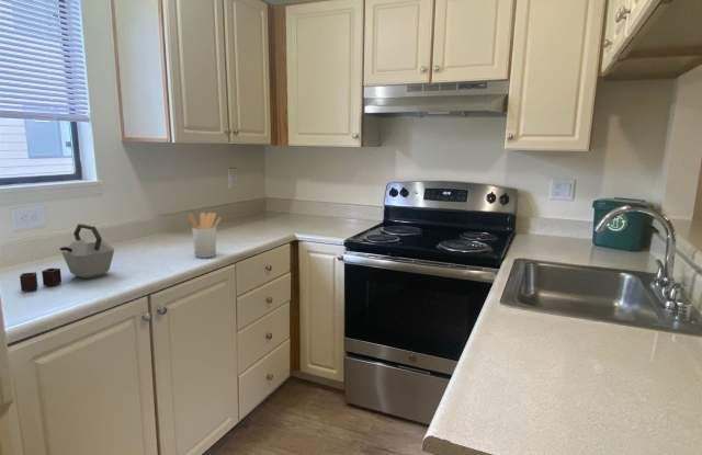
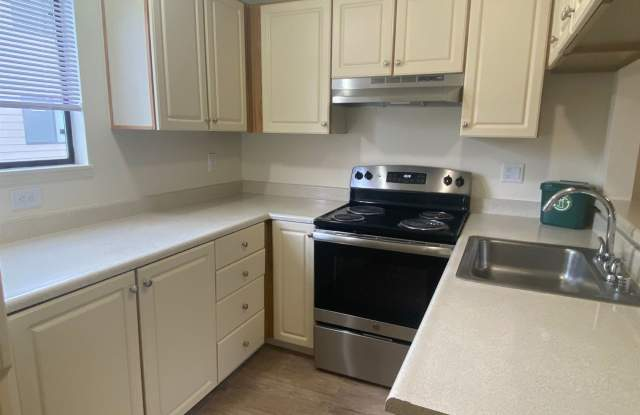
- kettle (66, 254)
- utensil holder (205, 232)
